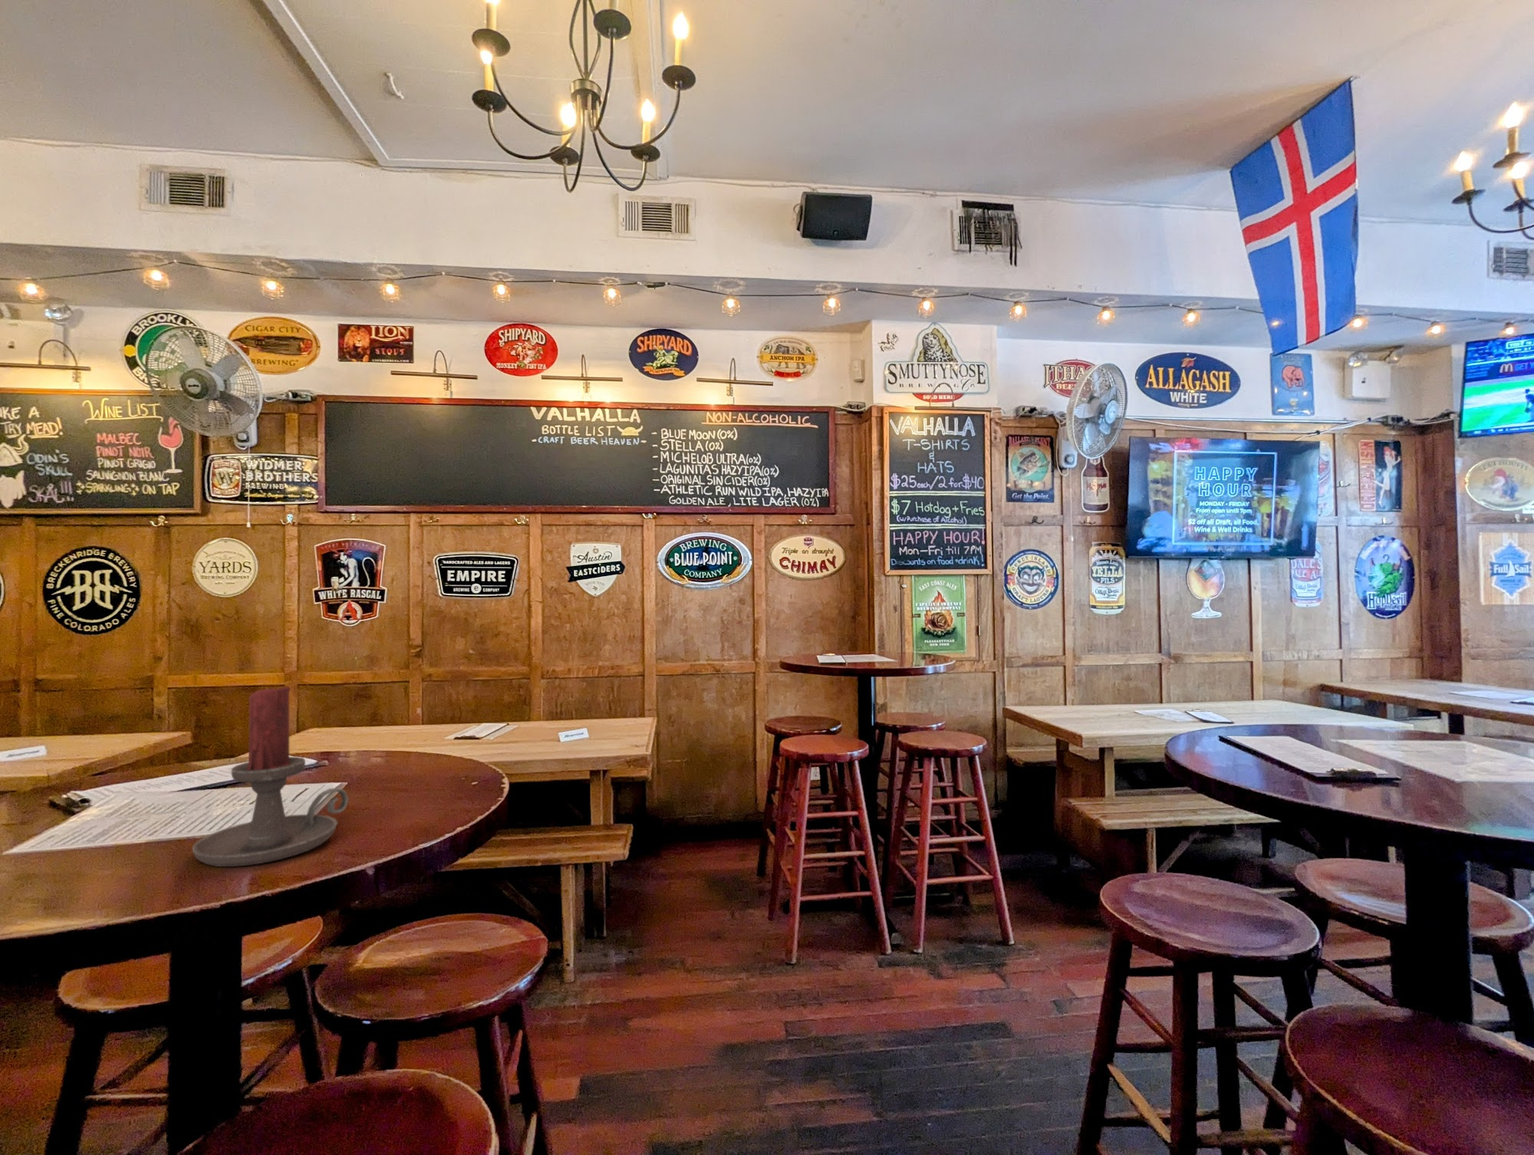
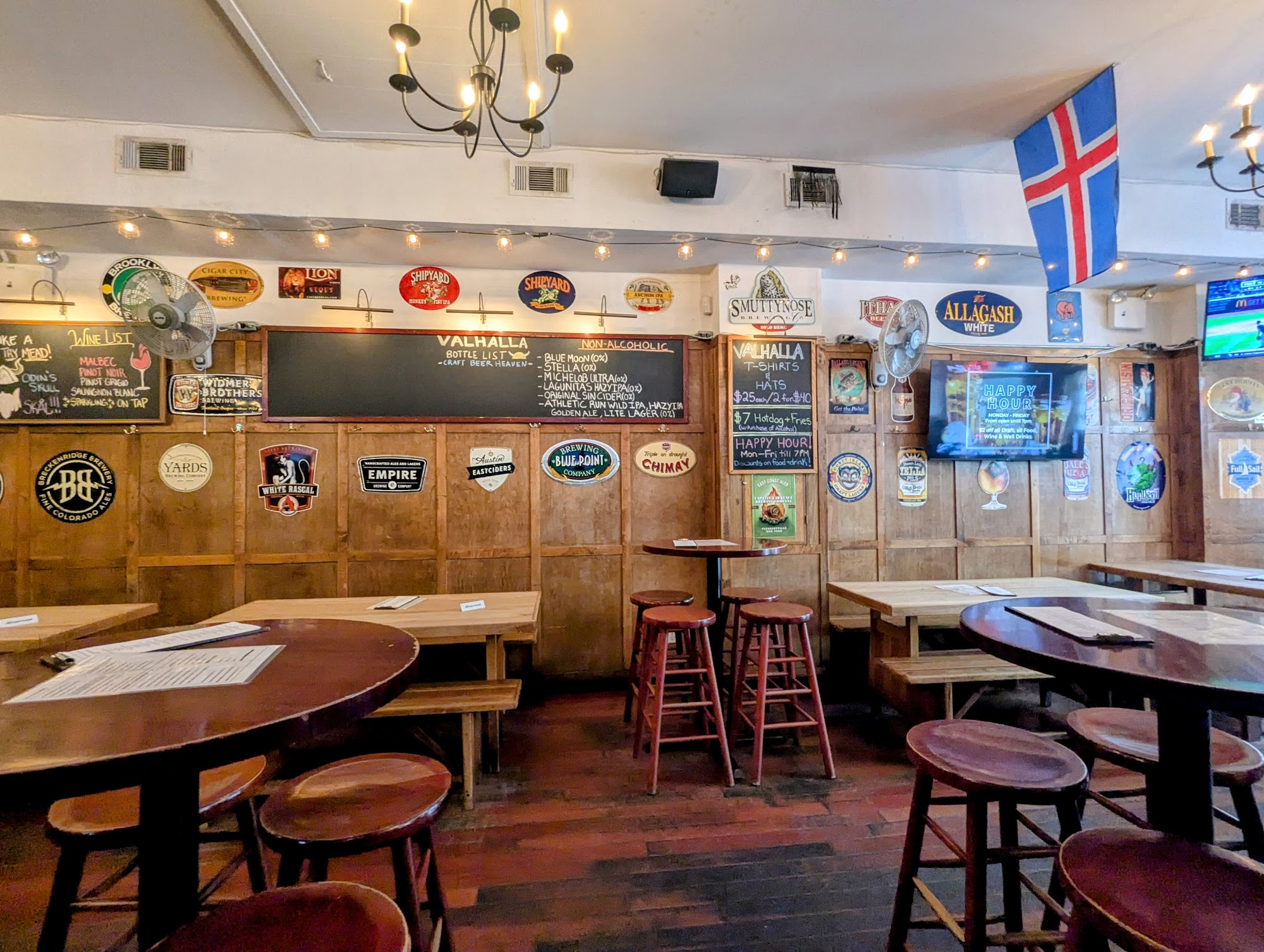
- candle holder (284, 762)
